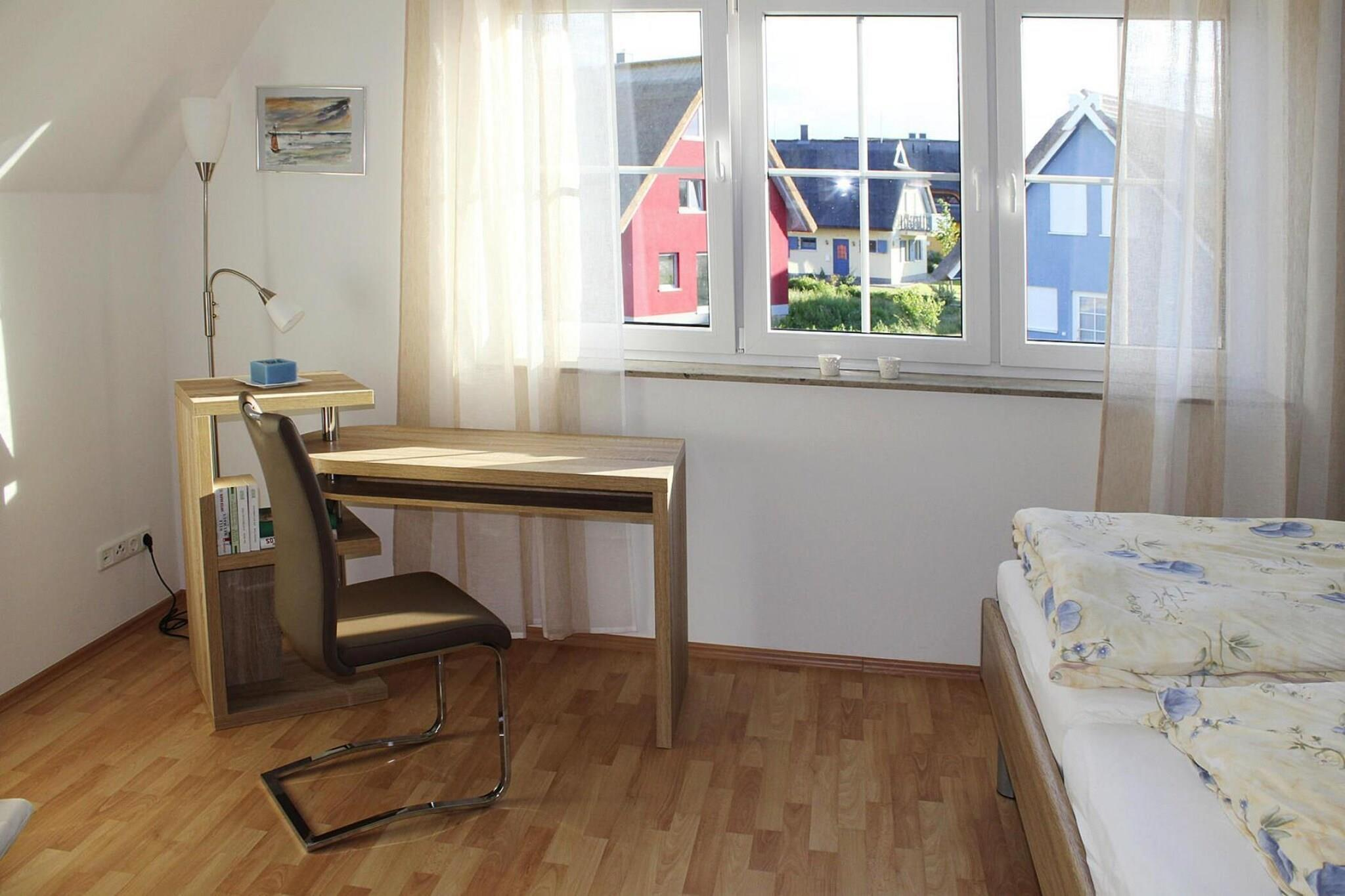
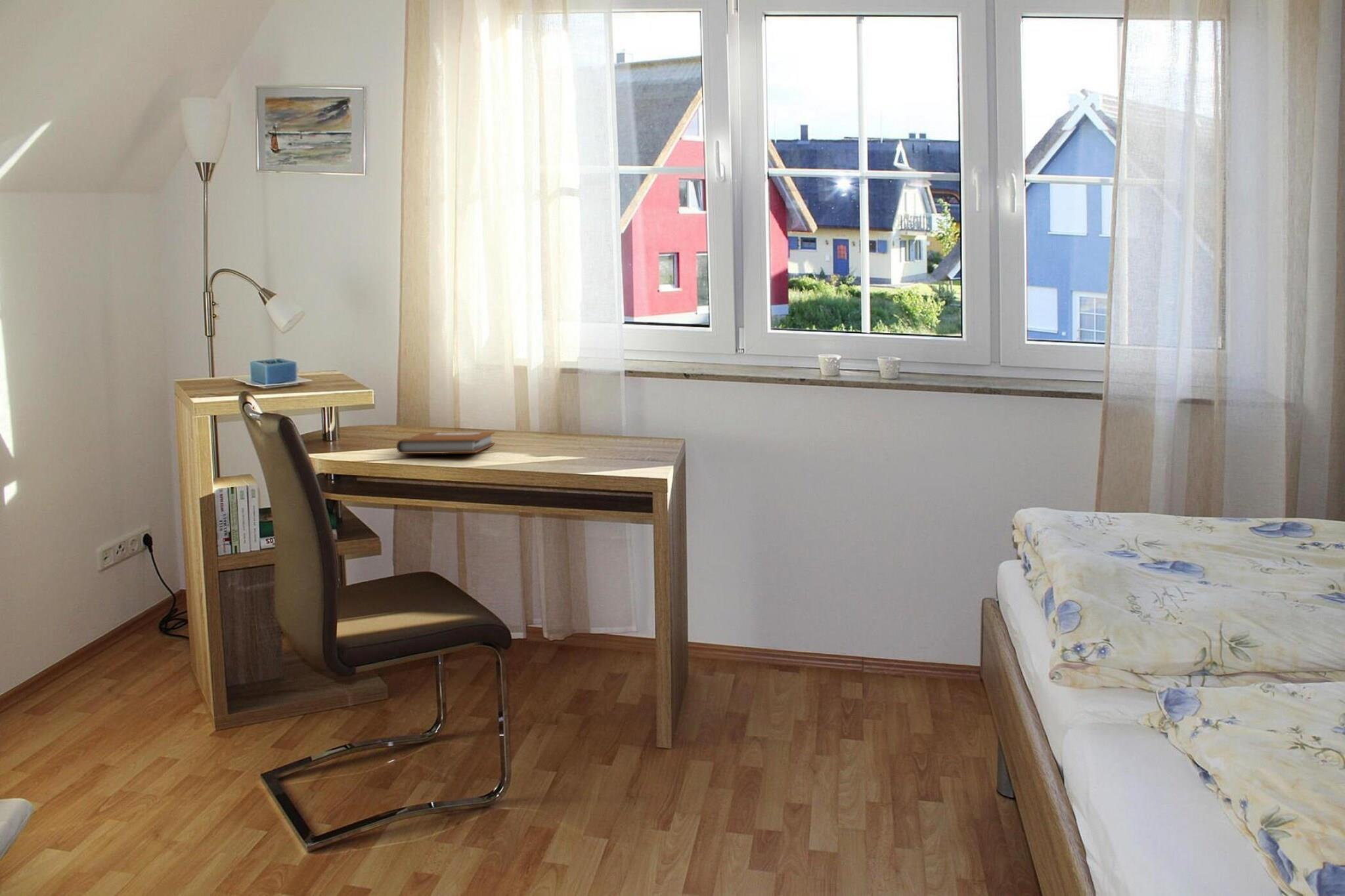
+ notebook (448, 442)
